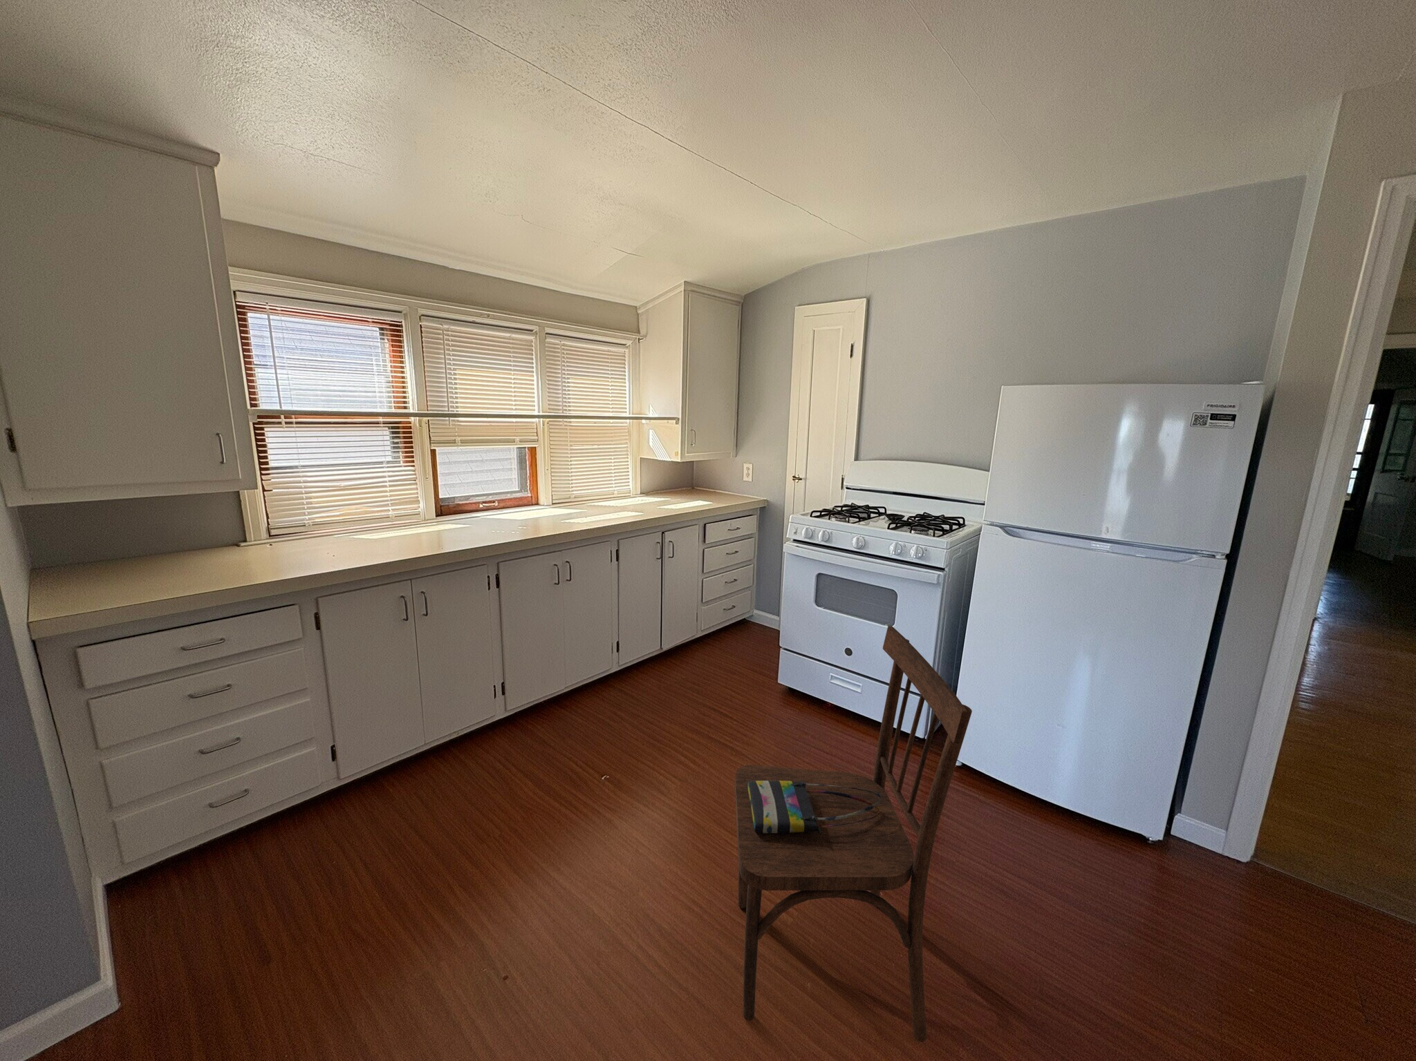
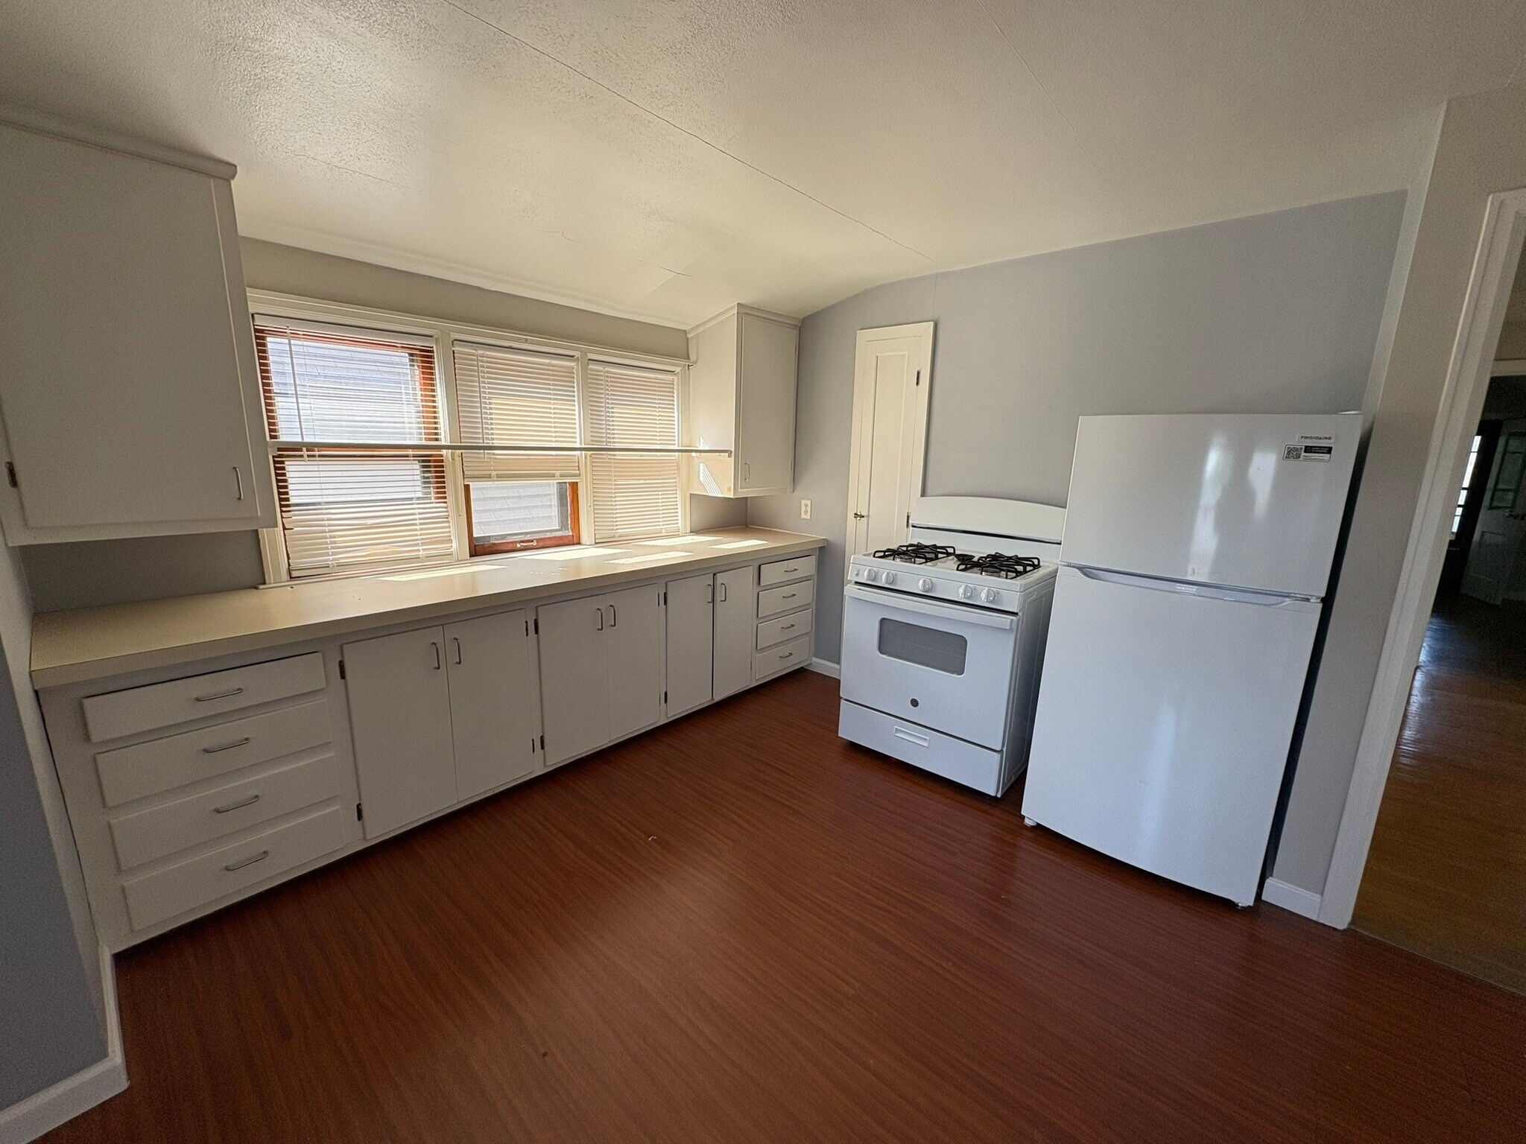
- dining chair (827, 816)
- tote bag (811, 806)
